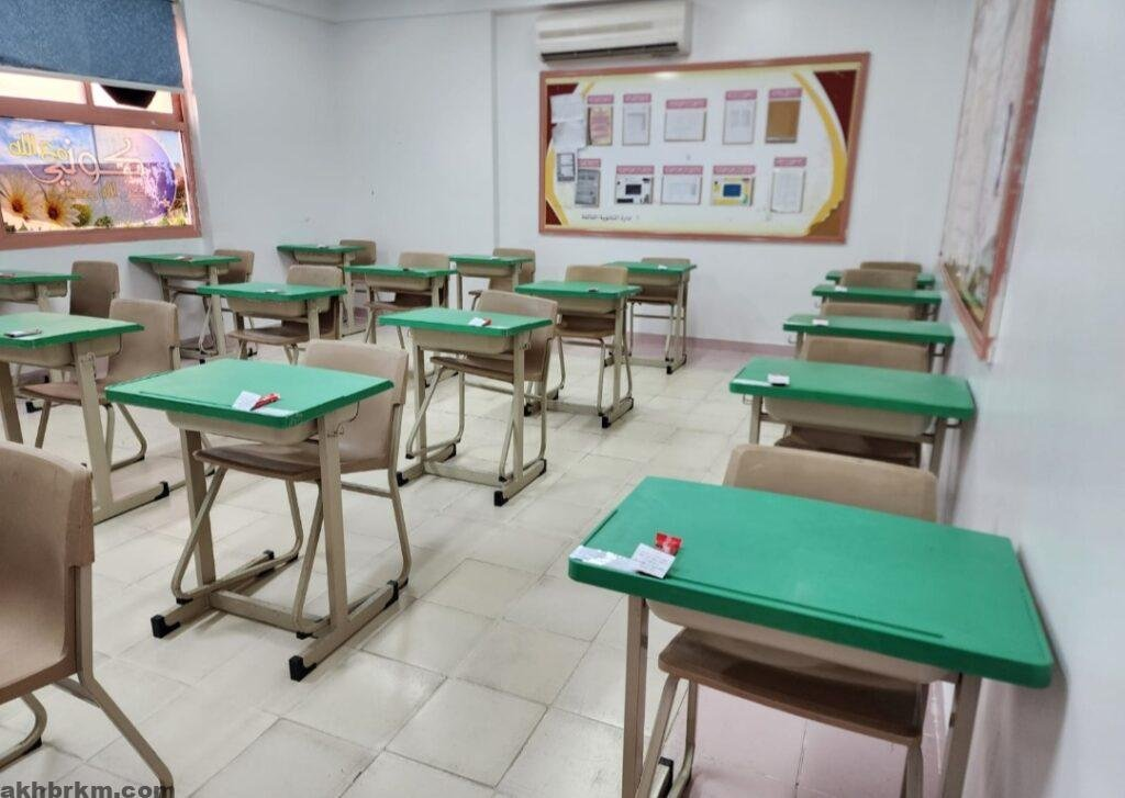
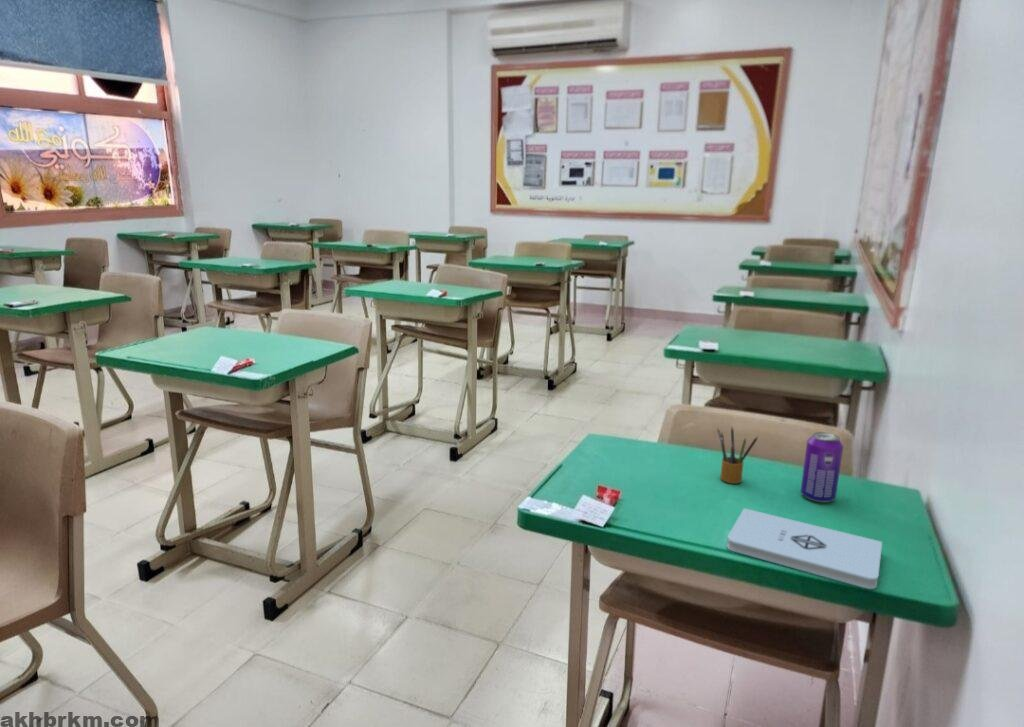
+ pencil box (734, 455)
+ beverage can (821, 466)
+ notepad (803, 545)
